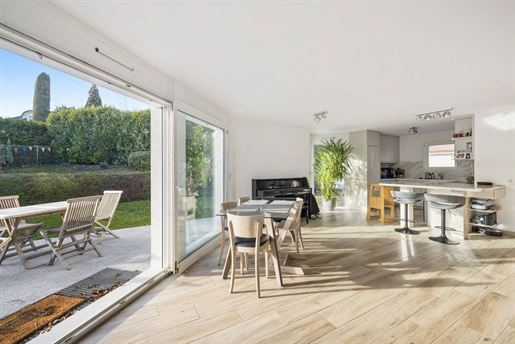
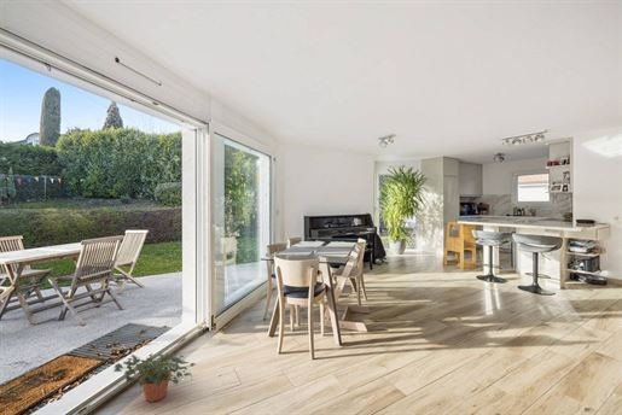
+ potted plant (157, 373)
